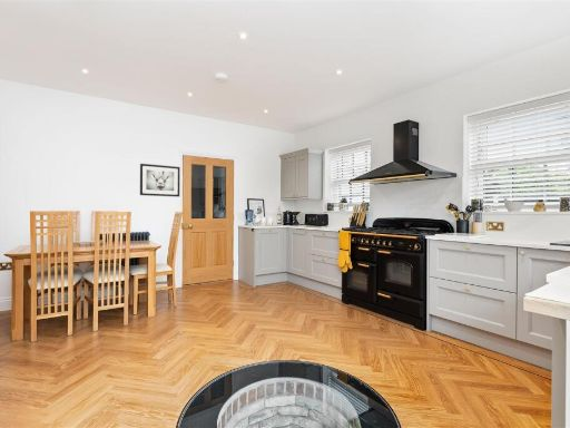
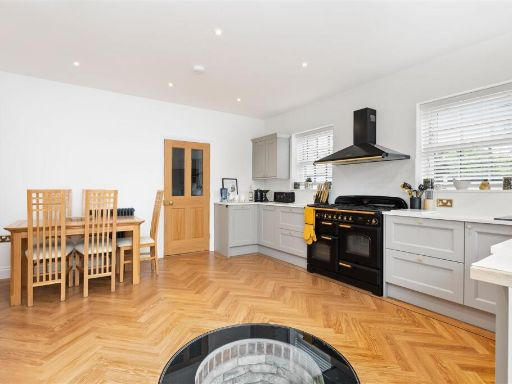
- wall art (160, 181)
